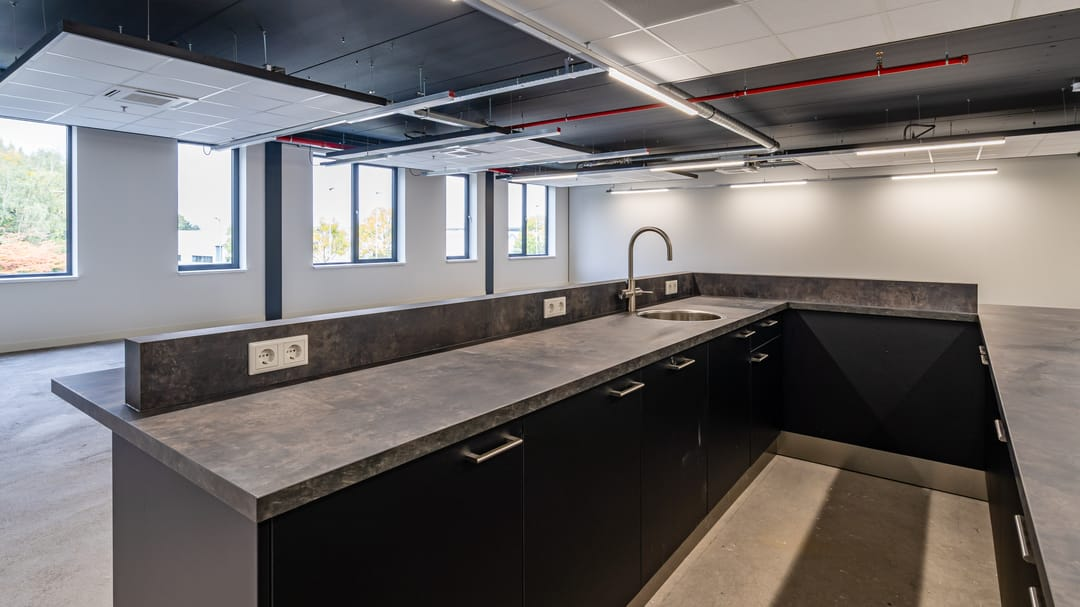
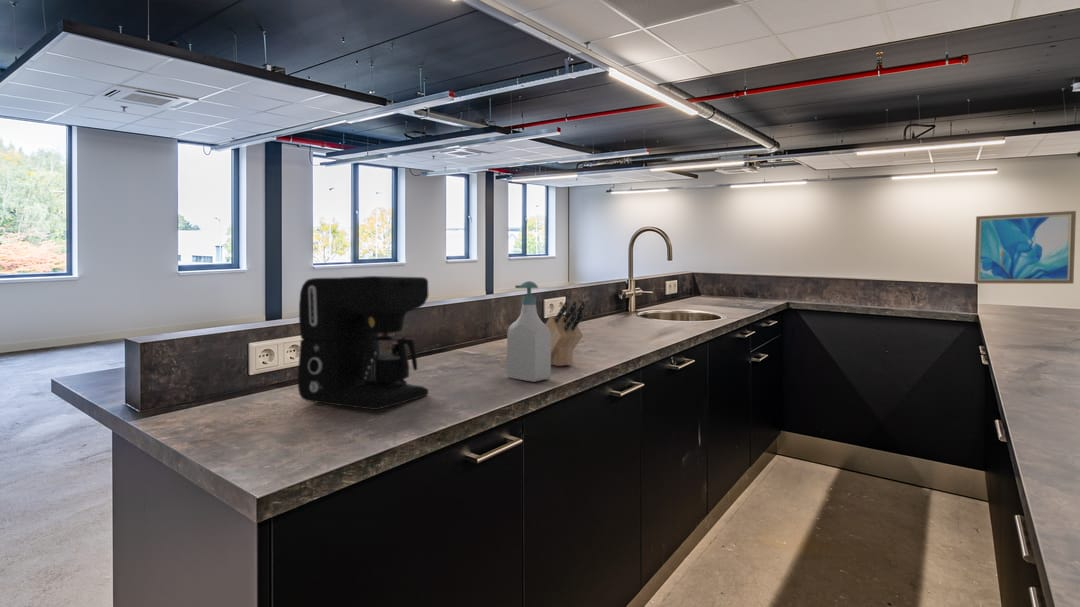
+ soap bottle (526, 330)
+ coffee maker (368, 338)
+ wall art (1022, 248)
+ knife block (555, 331)
